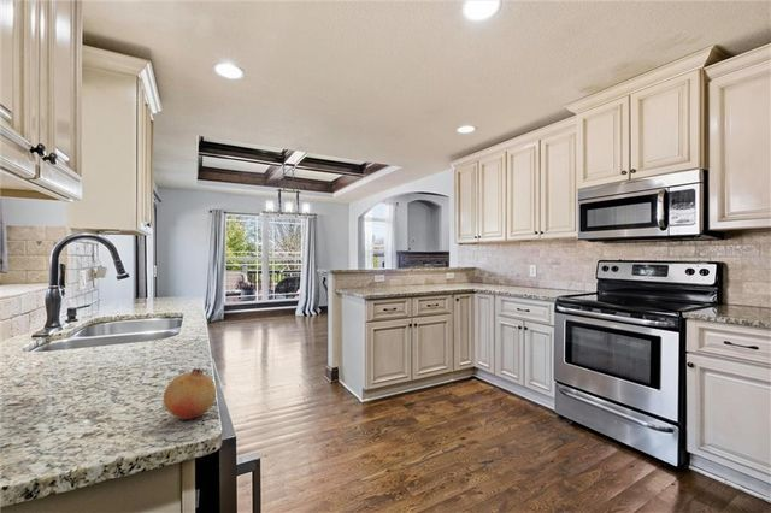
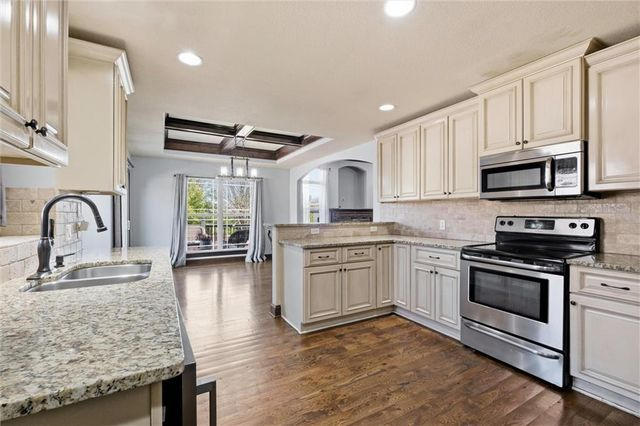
- fruit (190, 391)
